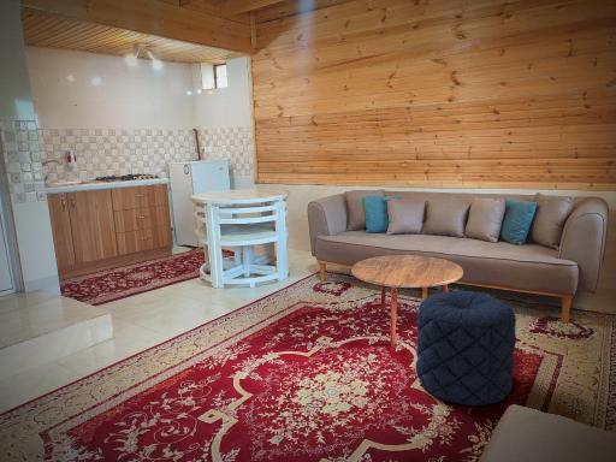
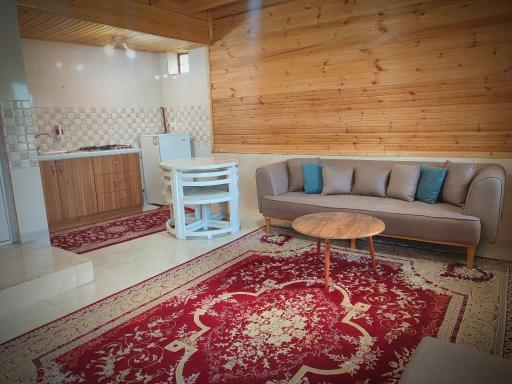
- pouf (463, 342)
